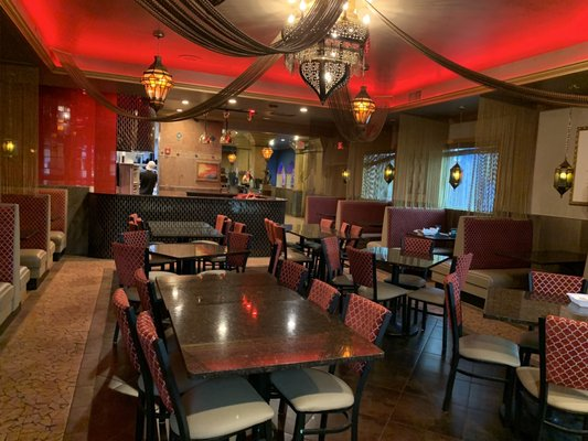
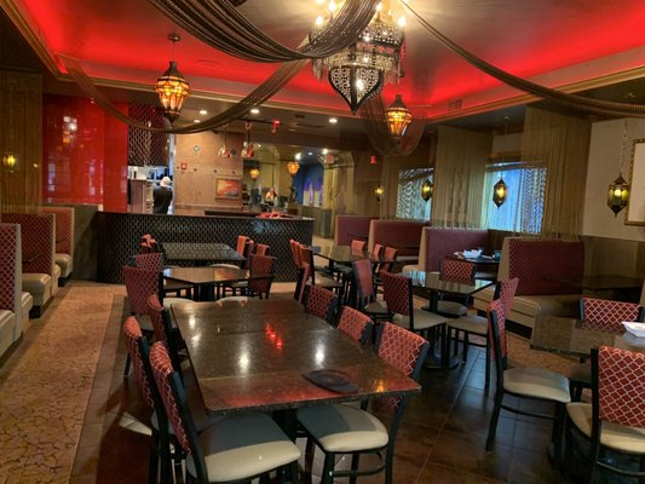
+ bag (330, 369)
